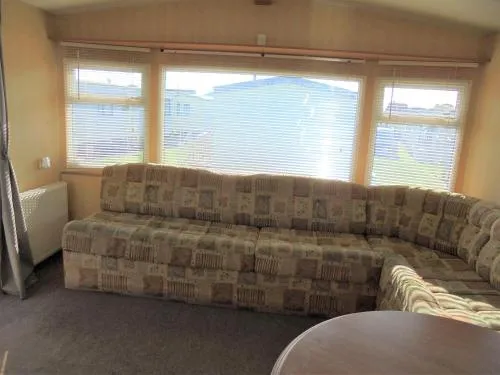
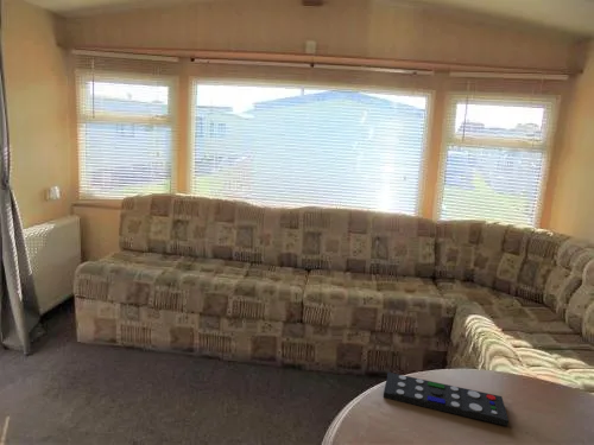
+ remote control (442, 395)
